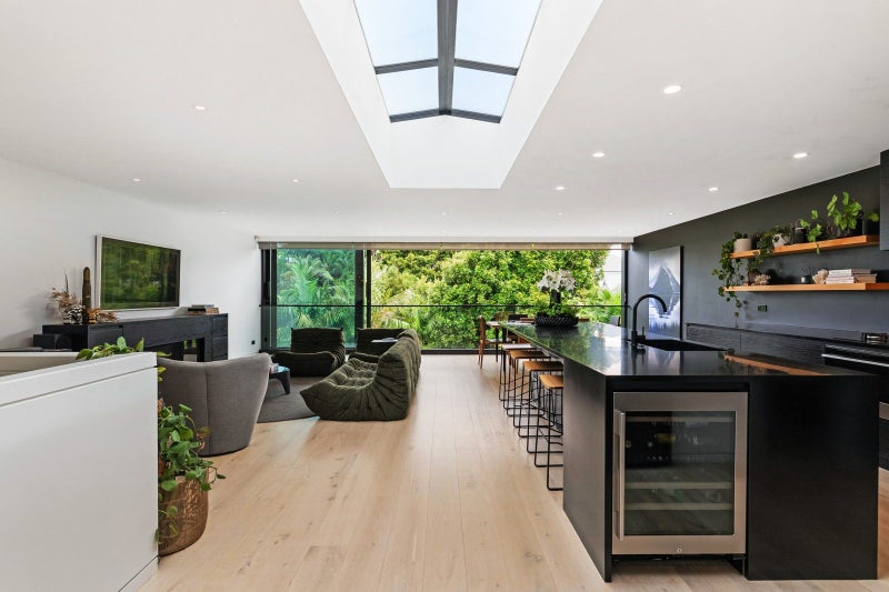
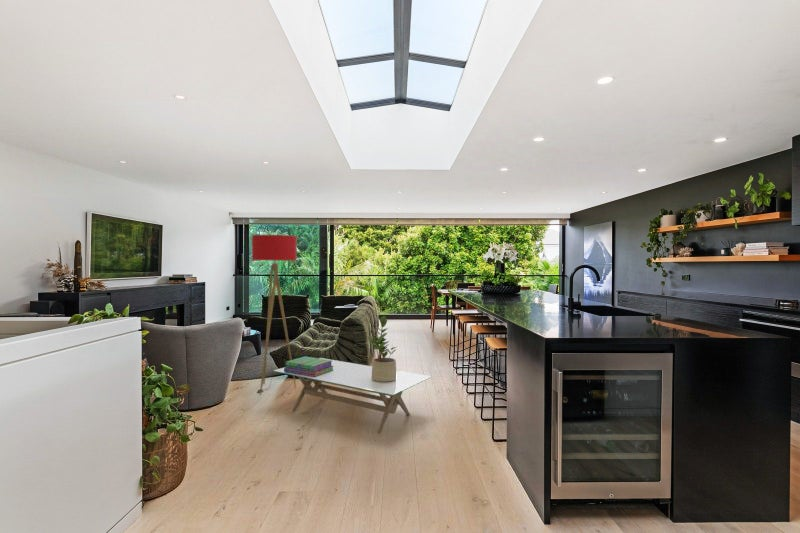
+ stack of books (309, 365)
+ coffee table (350, 392)
+ potted plant (383, 347)
+ floor lamp (274, 313)
